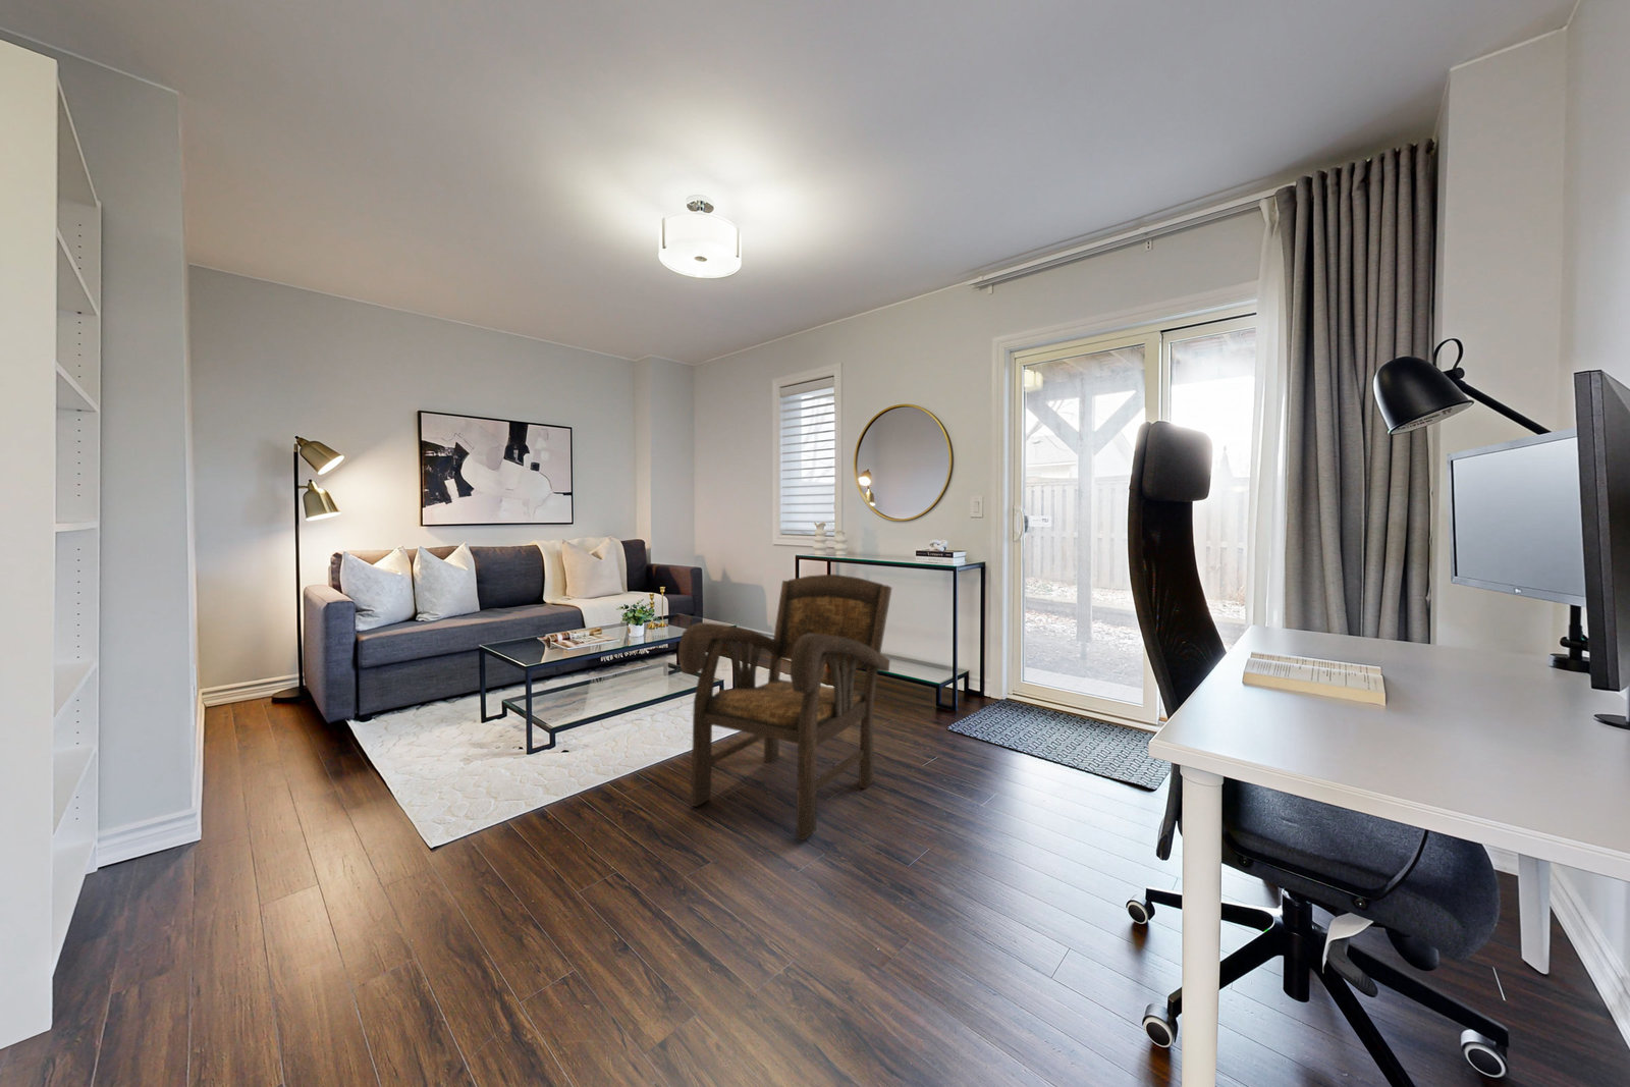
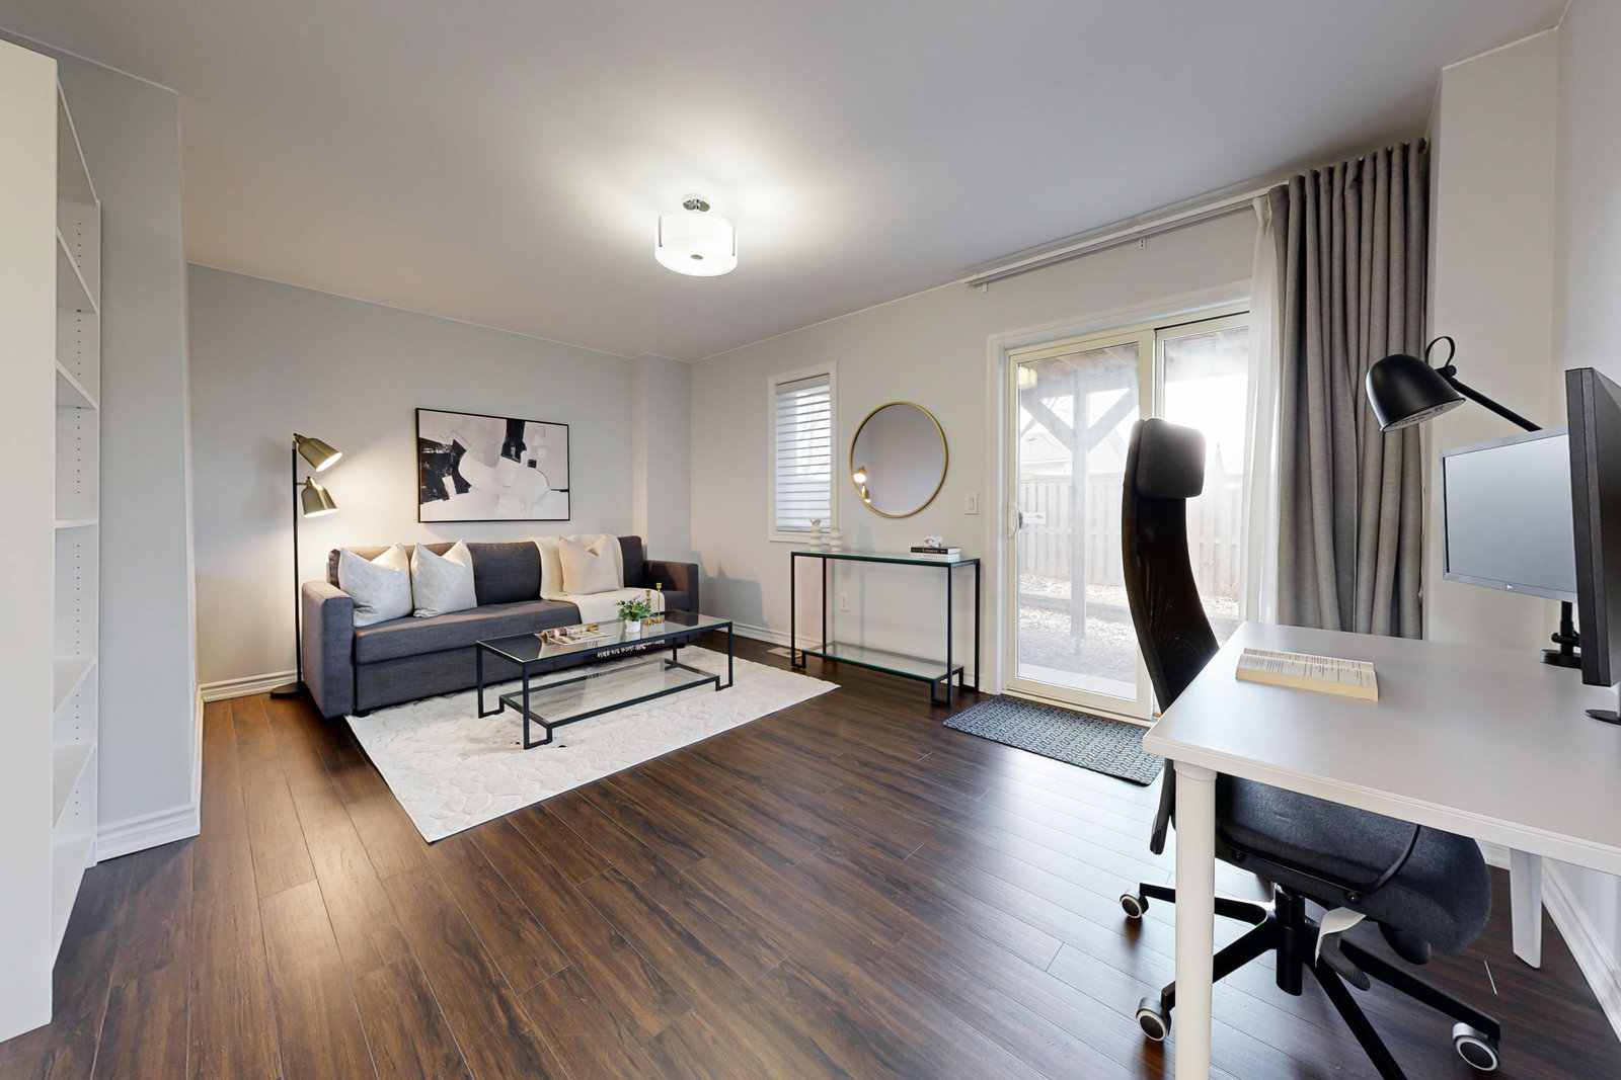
- armchair (793, 683)
